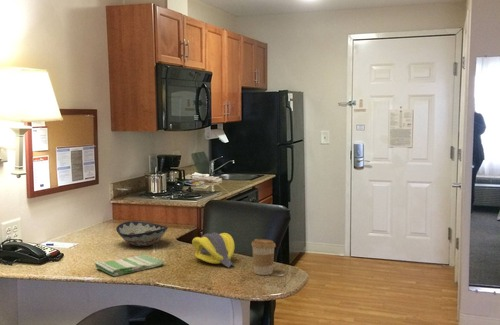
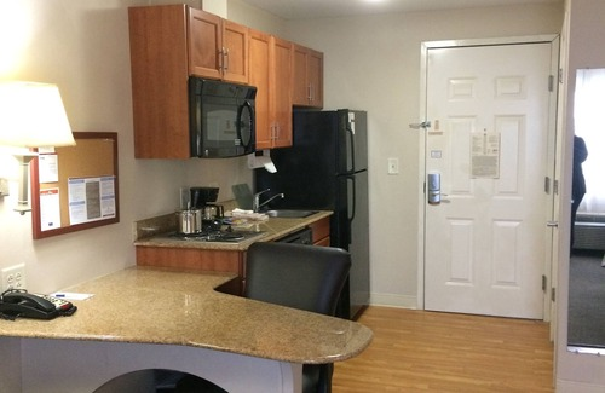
- dish towel (129, 263)
- banana bunch (214, 247)
- coffee cup (263, 255)
- decorative bowl (142, 235)
